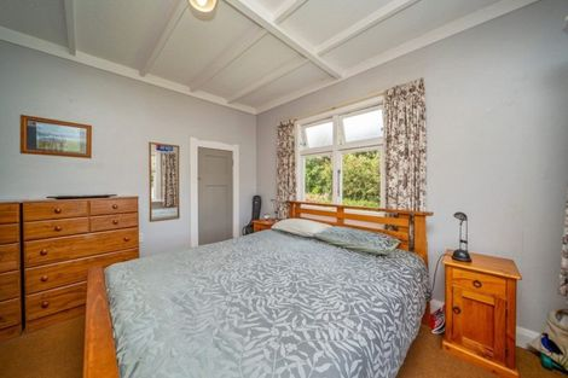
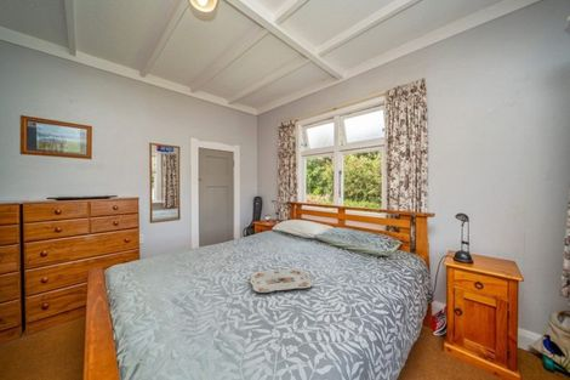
+ serving tray (280, 279)
